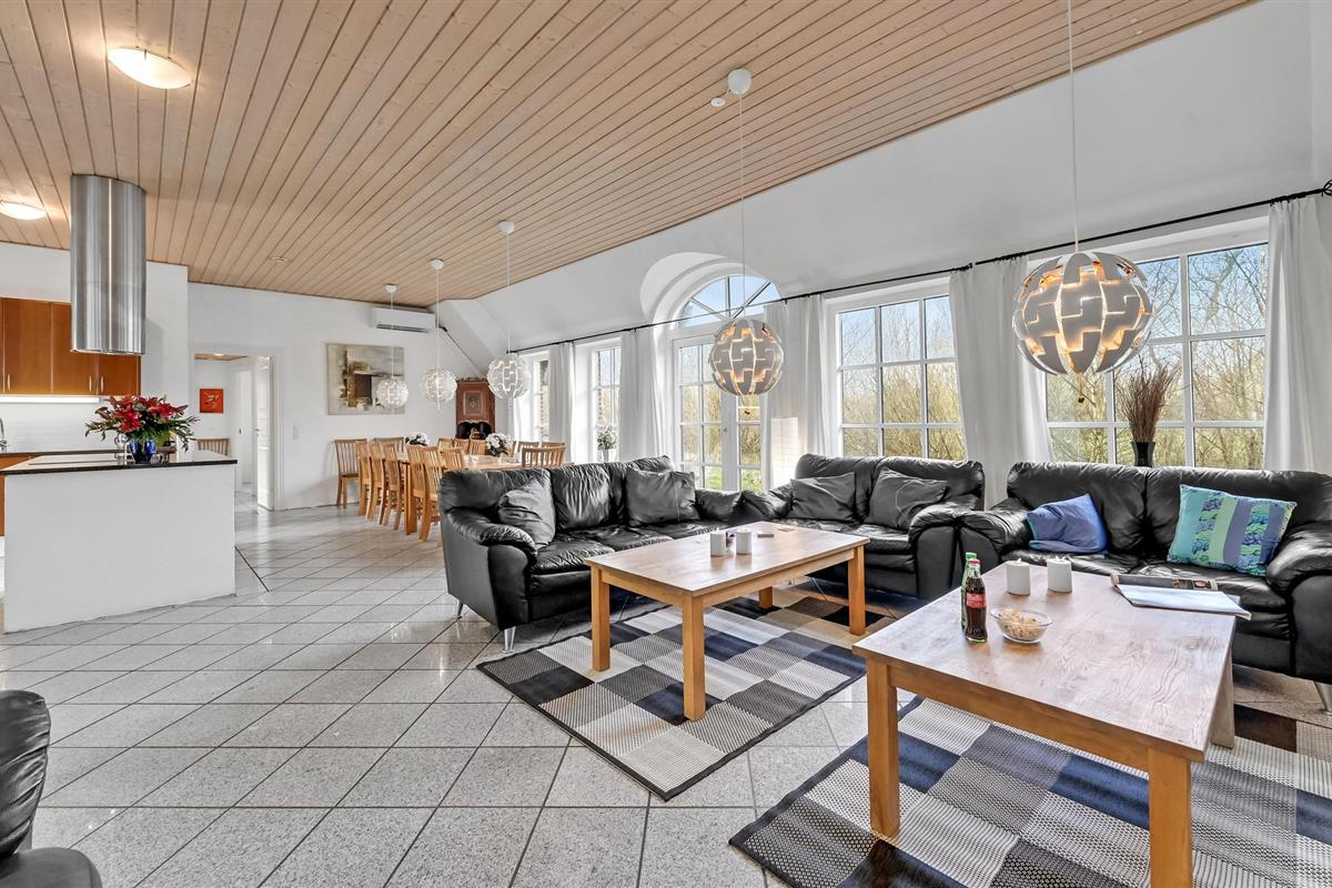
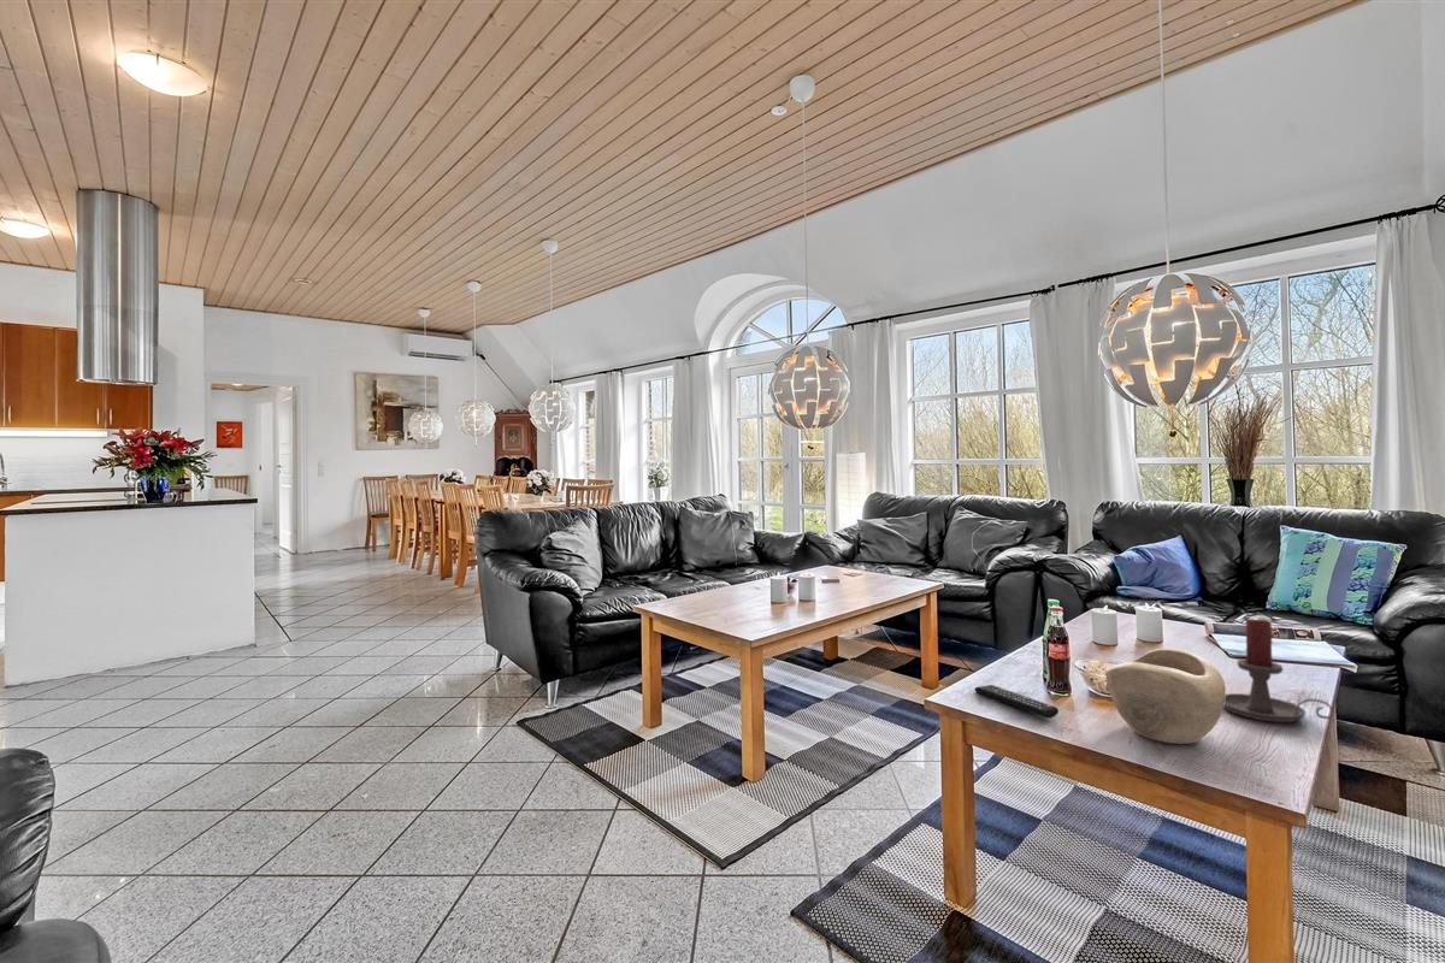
+ candle holder (1272, 666)
+ remote control (1014, 699)
+ decorative bowl (1162, 695)
